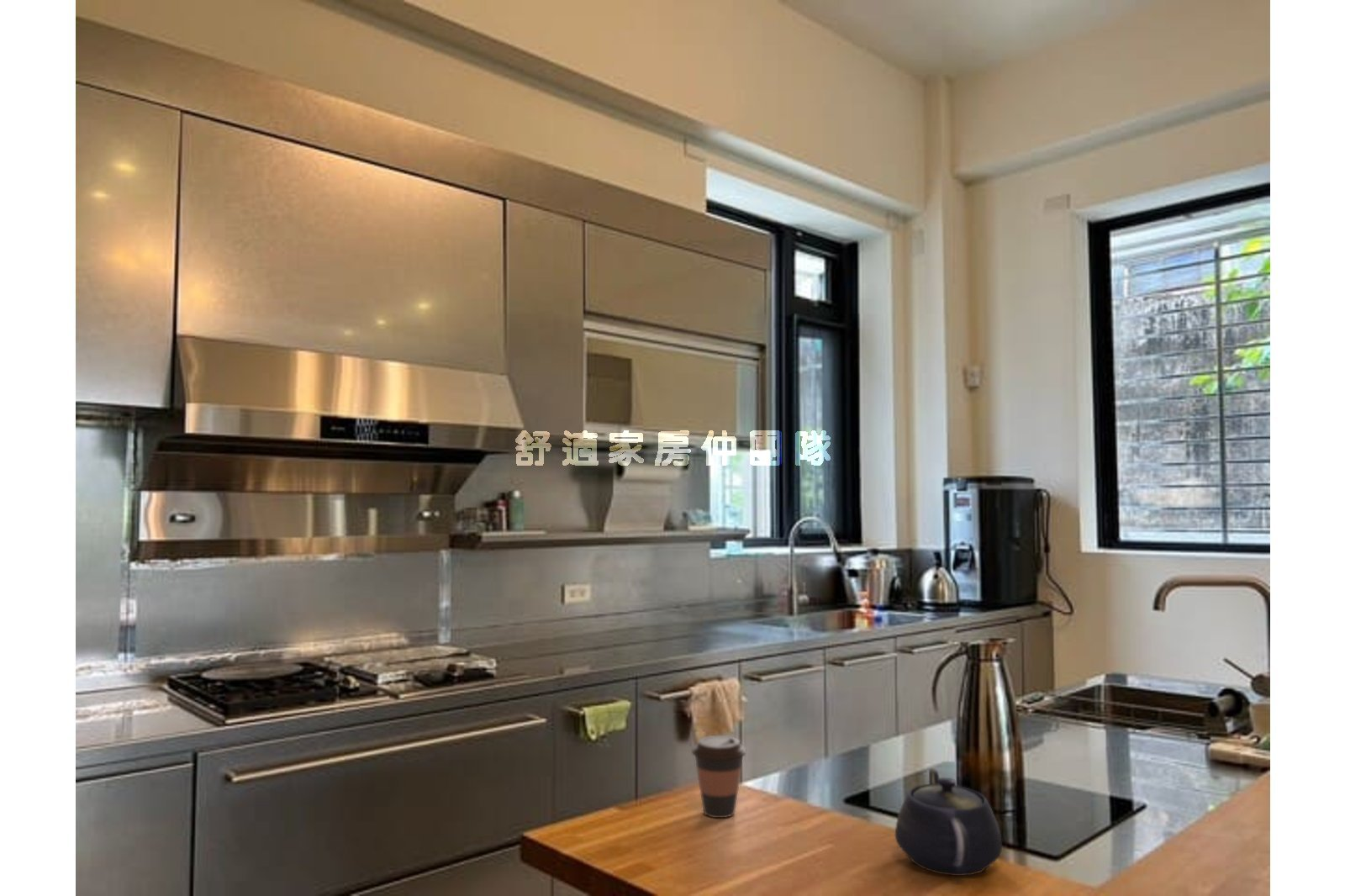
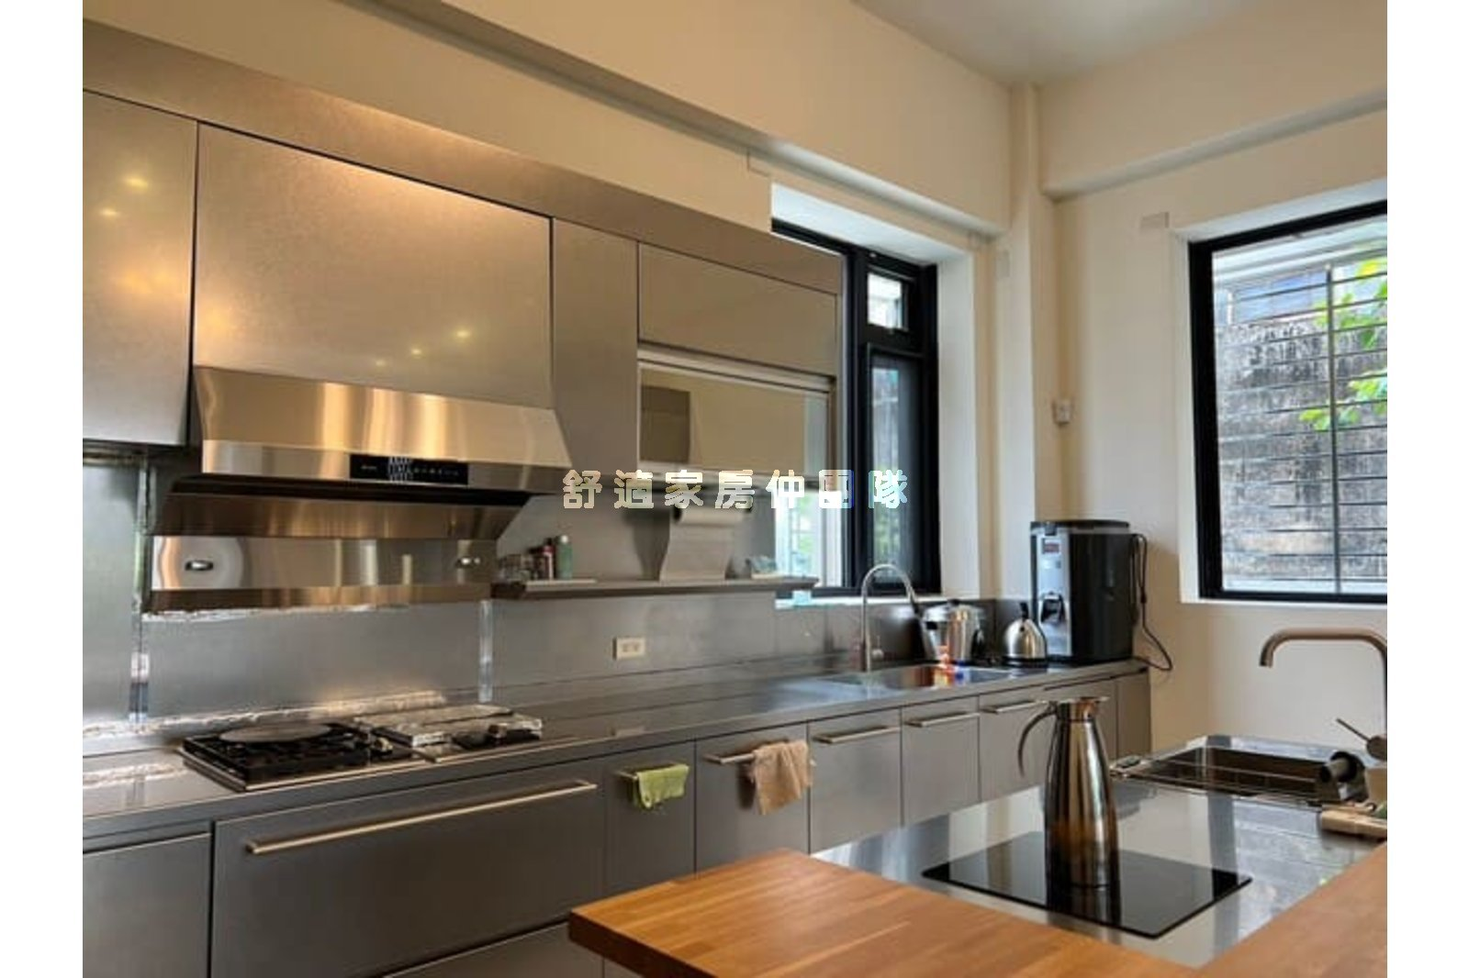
- coffee cup (719, 777)
- teapot (946, 818)
